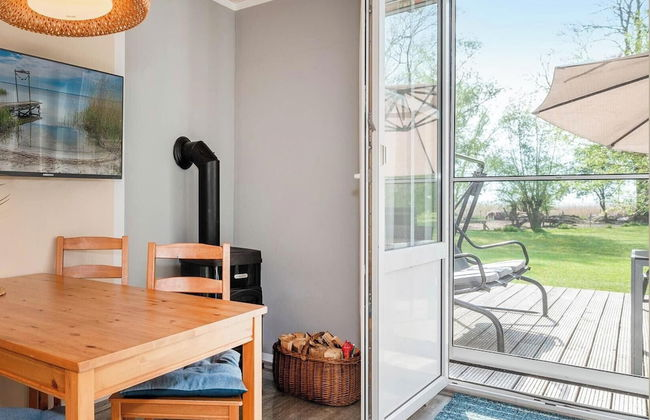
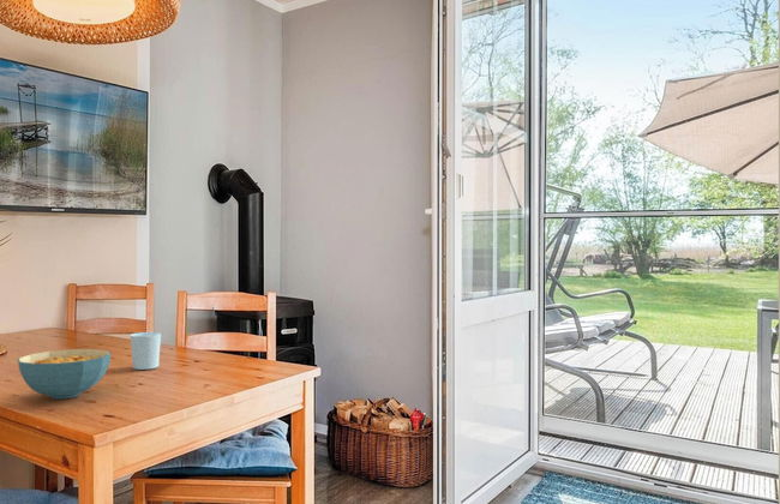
+ cereal bowl (65, 376)
+ cup (145, 350)
